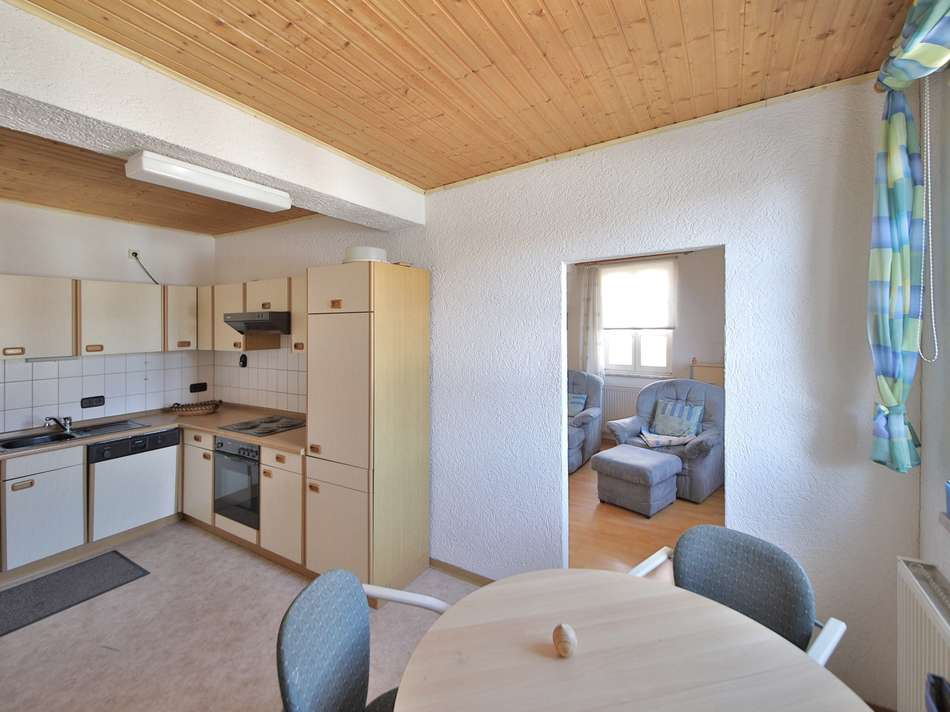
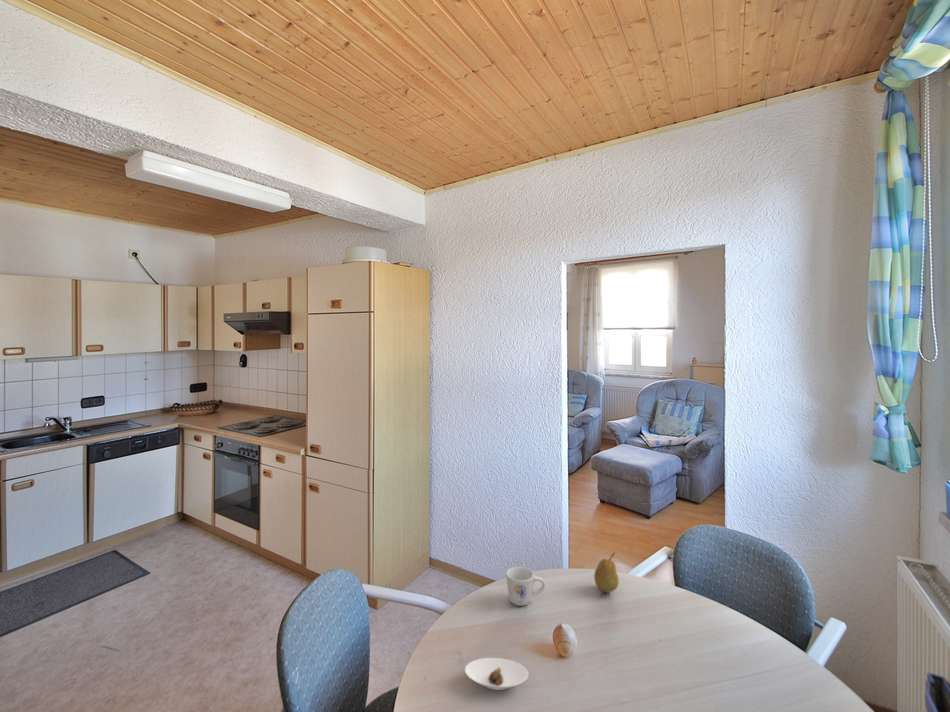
+ mug (525, 587)
+ fruit (606, 573)
+ saucer (496, 676)
